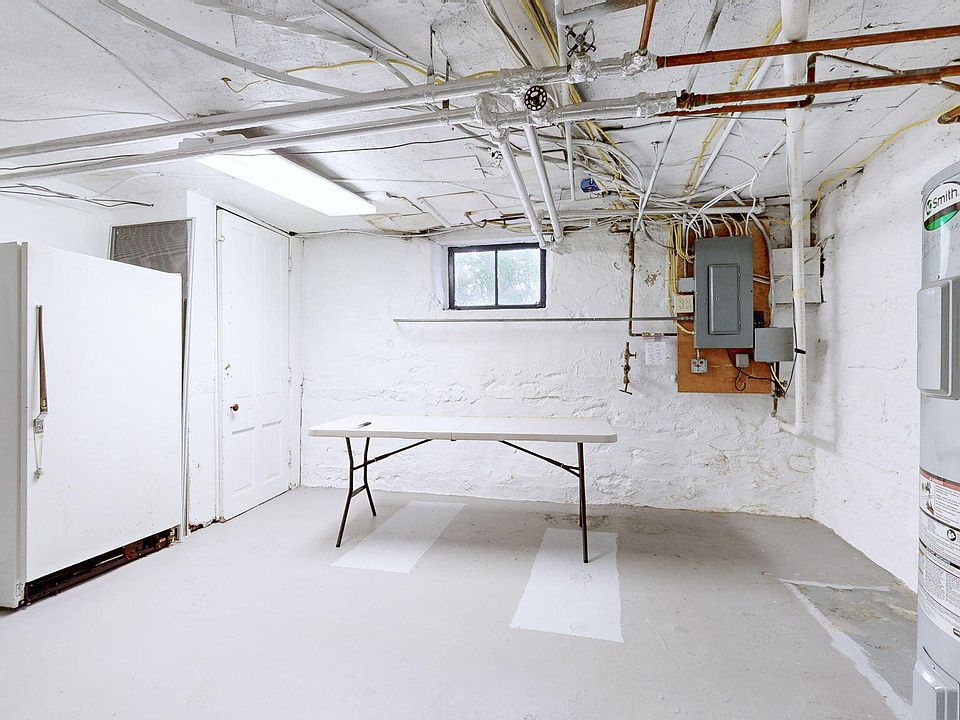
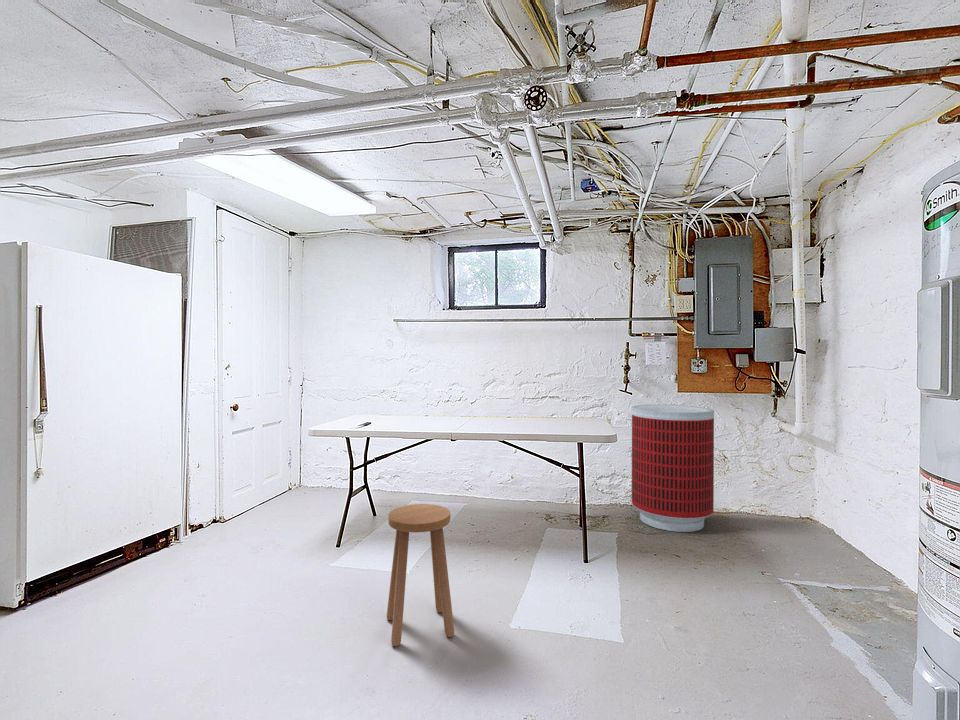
+ stool (406, 569)
+ trash can (671, 464)
